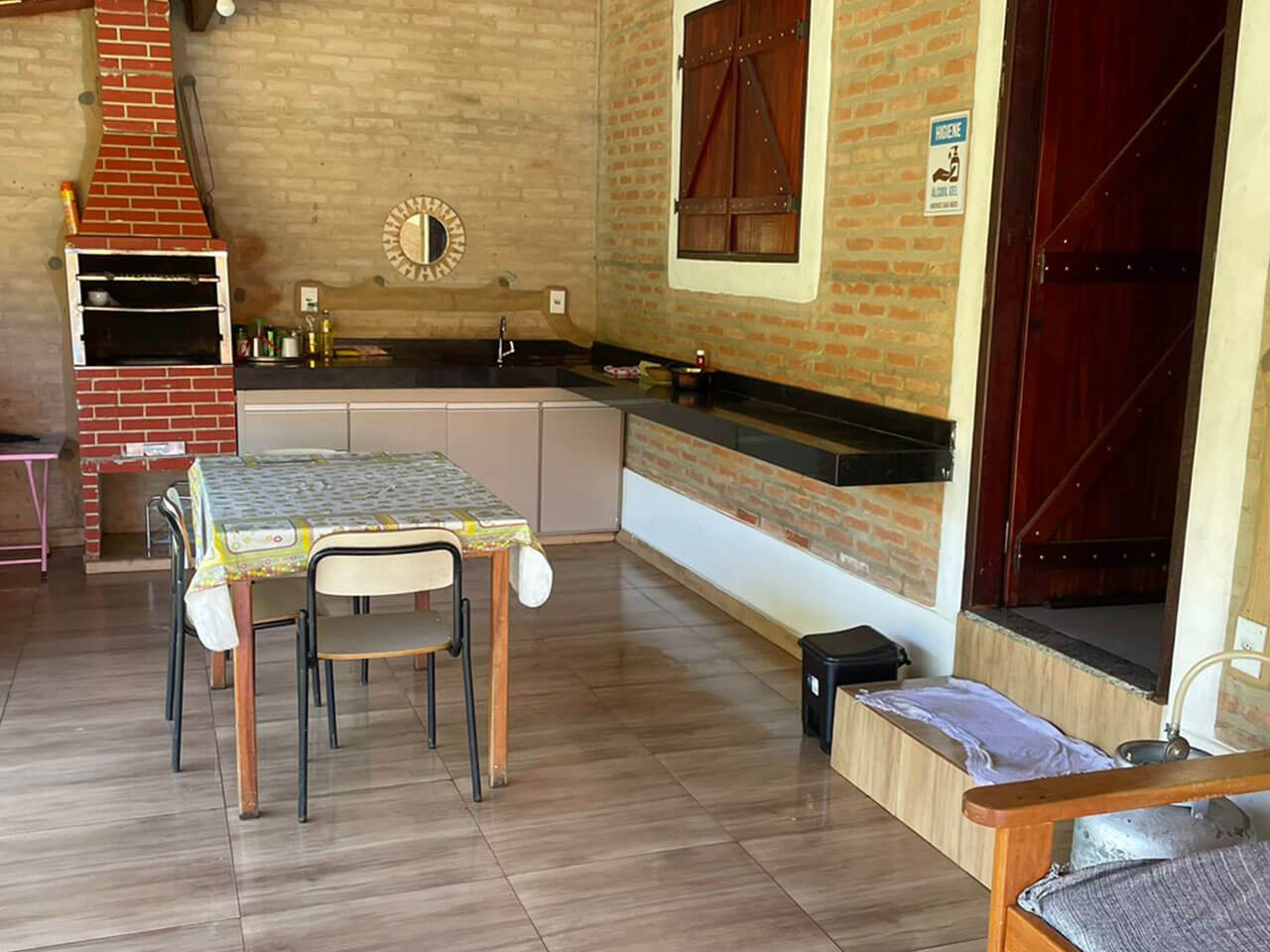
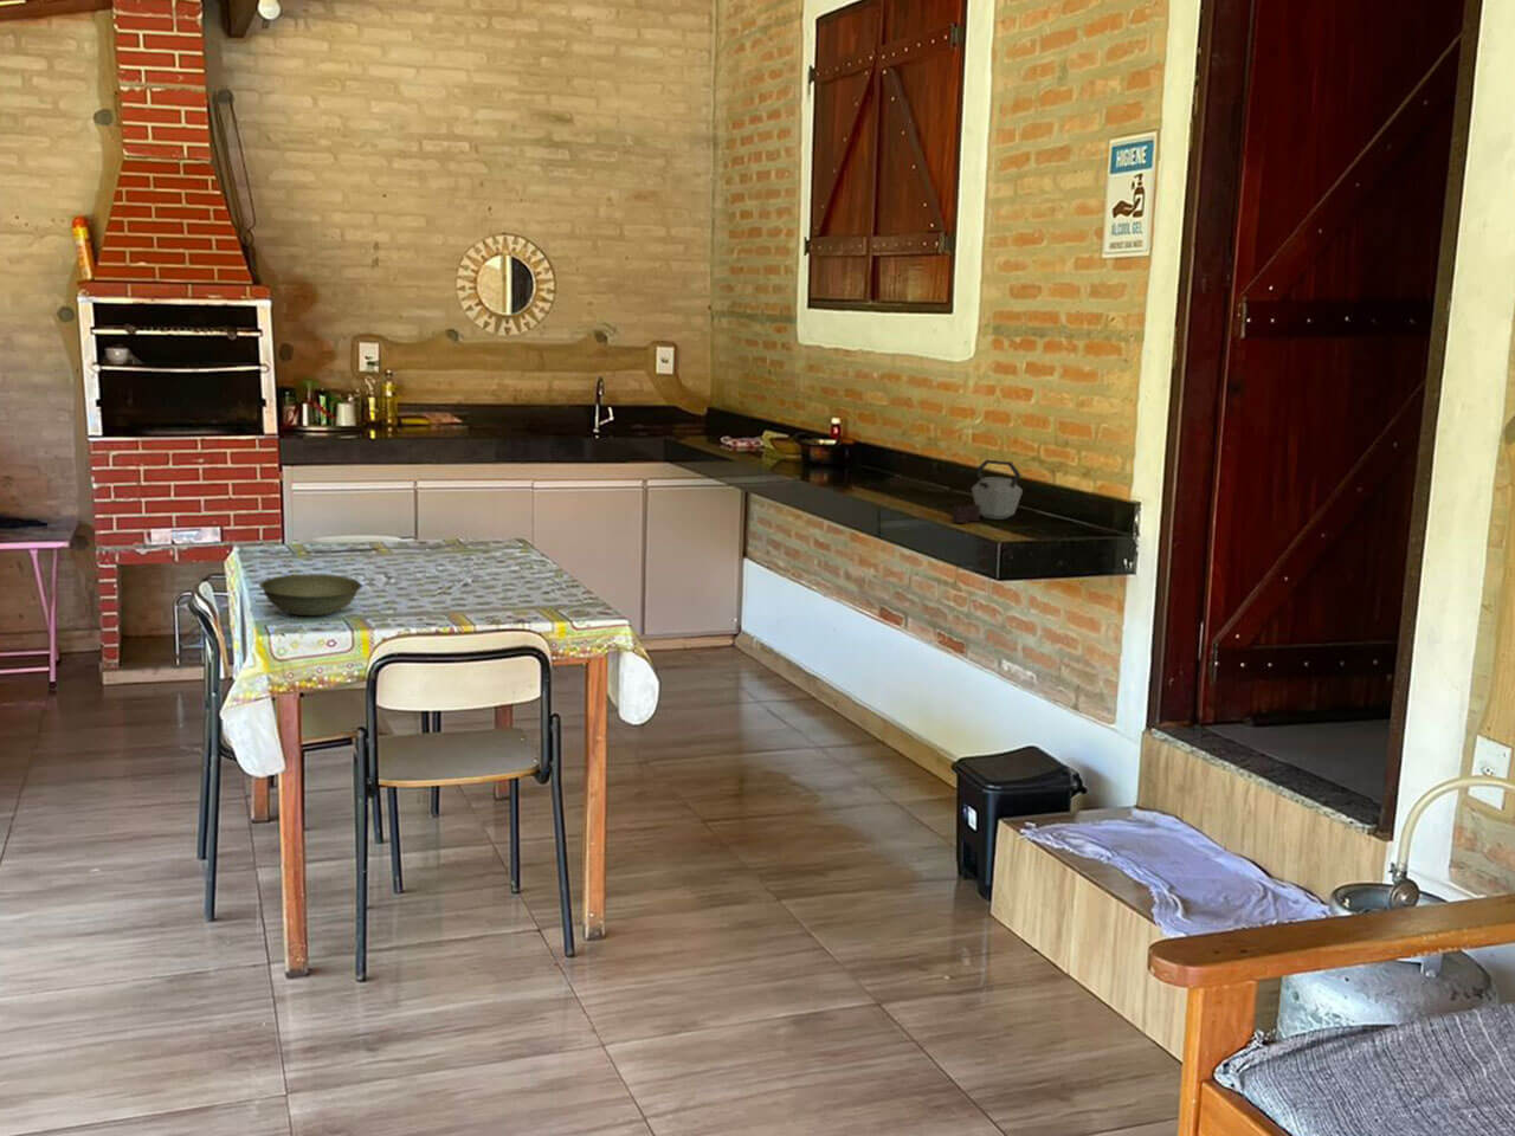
+ bowl (311, 597)
+ kettle (983, 490)
